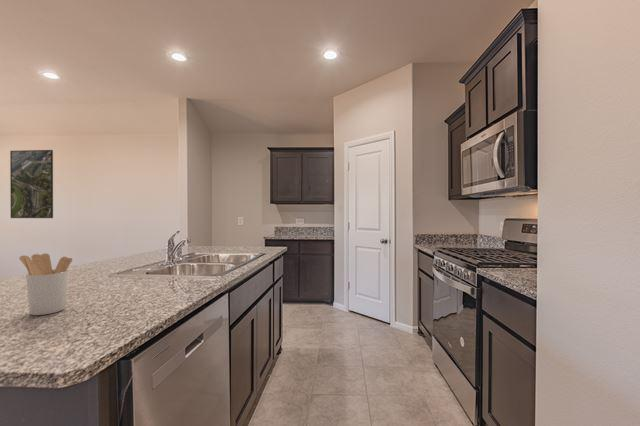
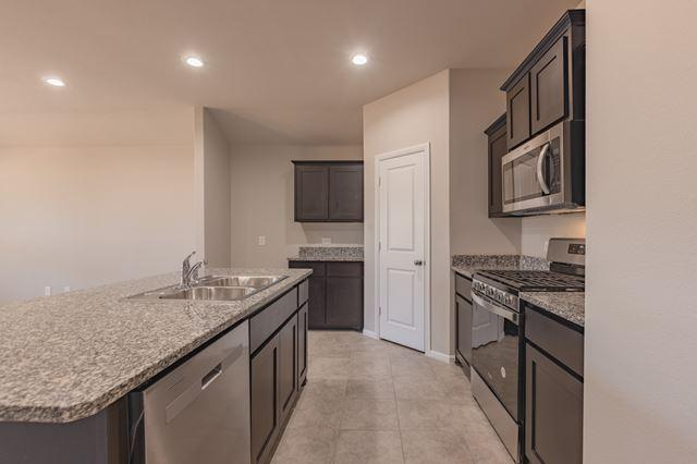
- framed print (31, 184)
- utensil holder (43, 281)
